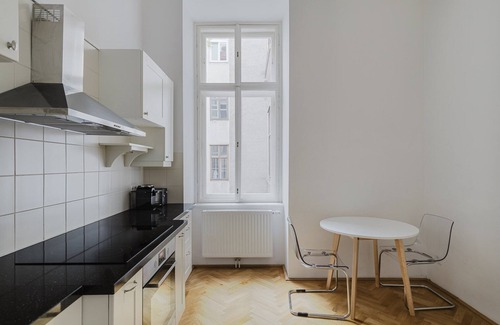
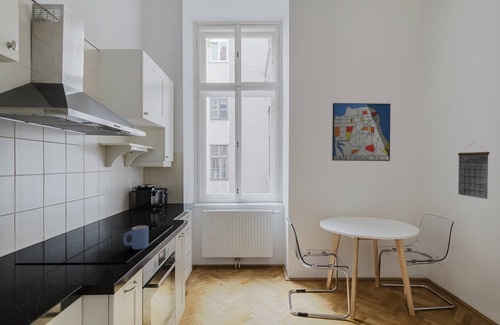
+ wall art (361, 132)
+ mug (136, 237)
+ calendar (472, 169)
